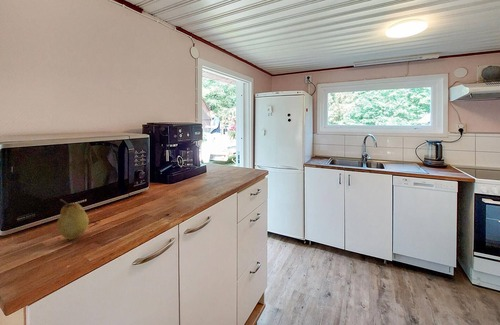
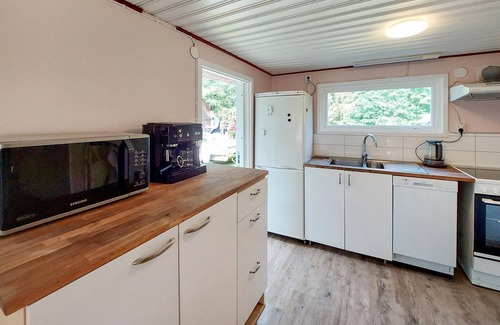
- fruit (72, 217)
